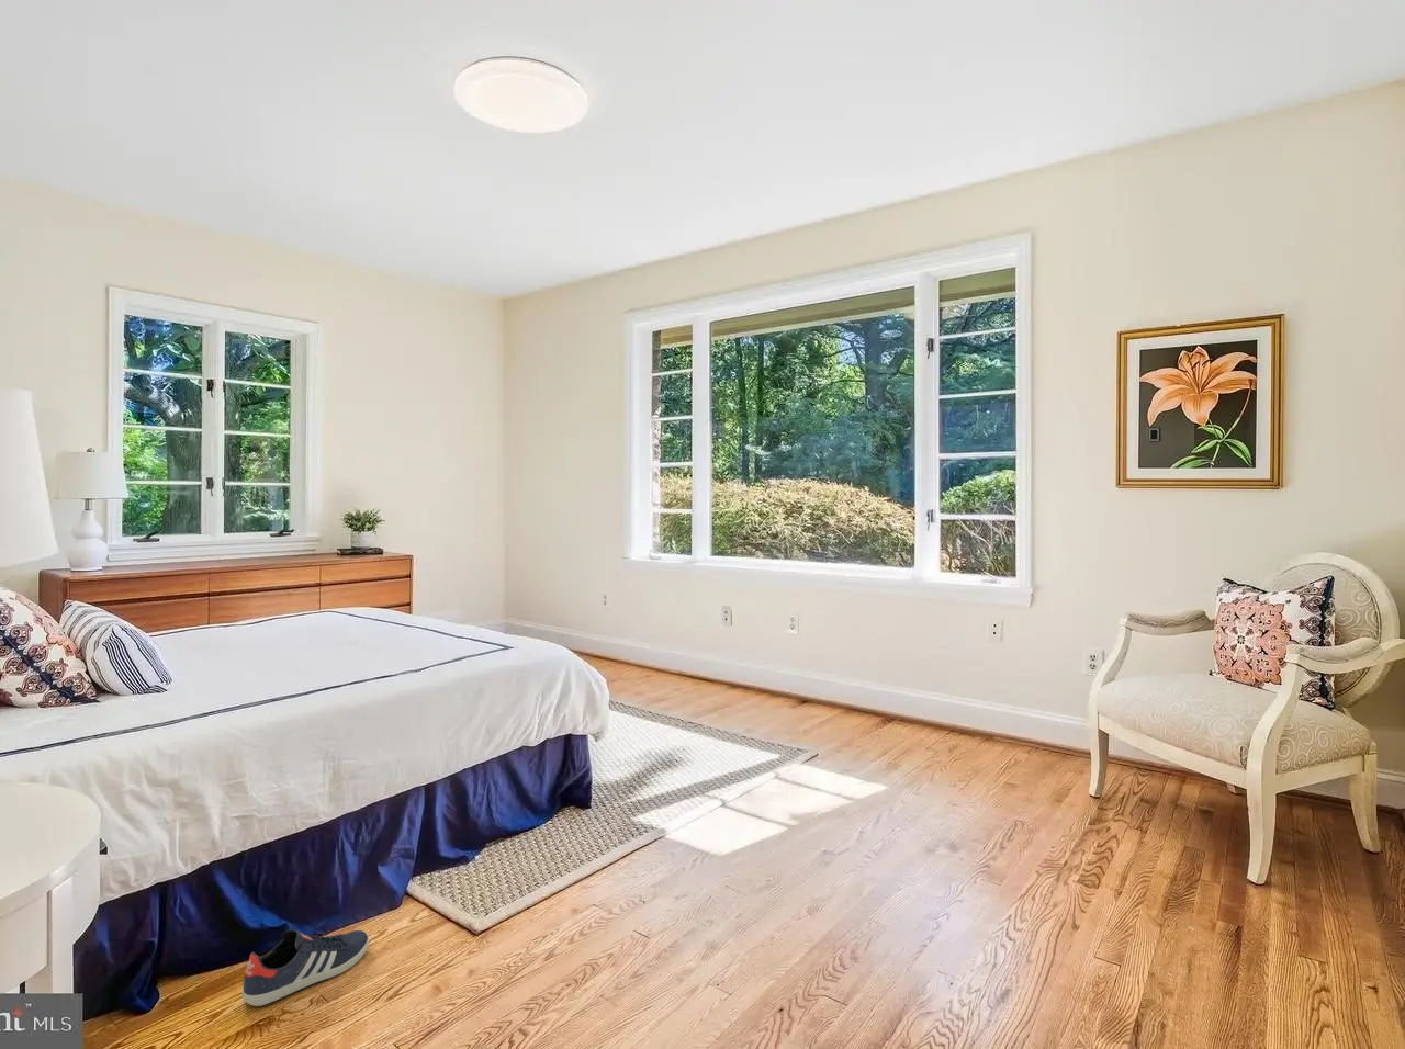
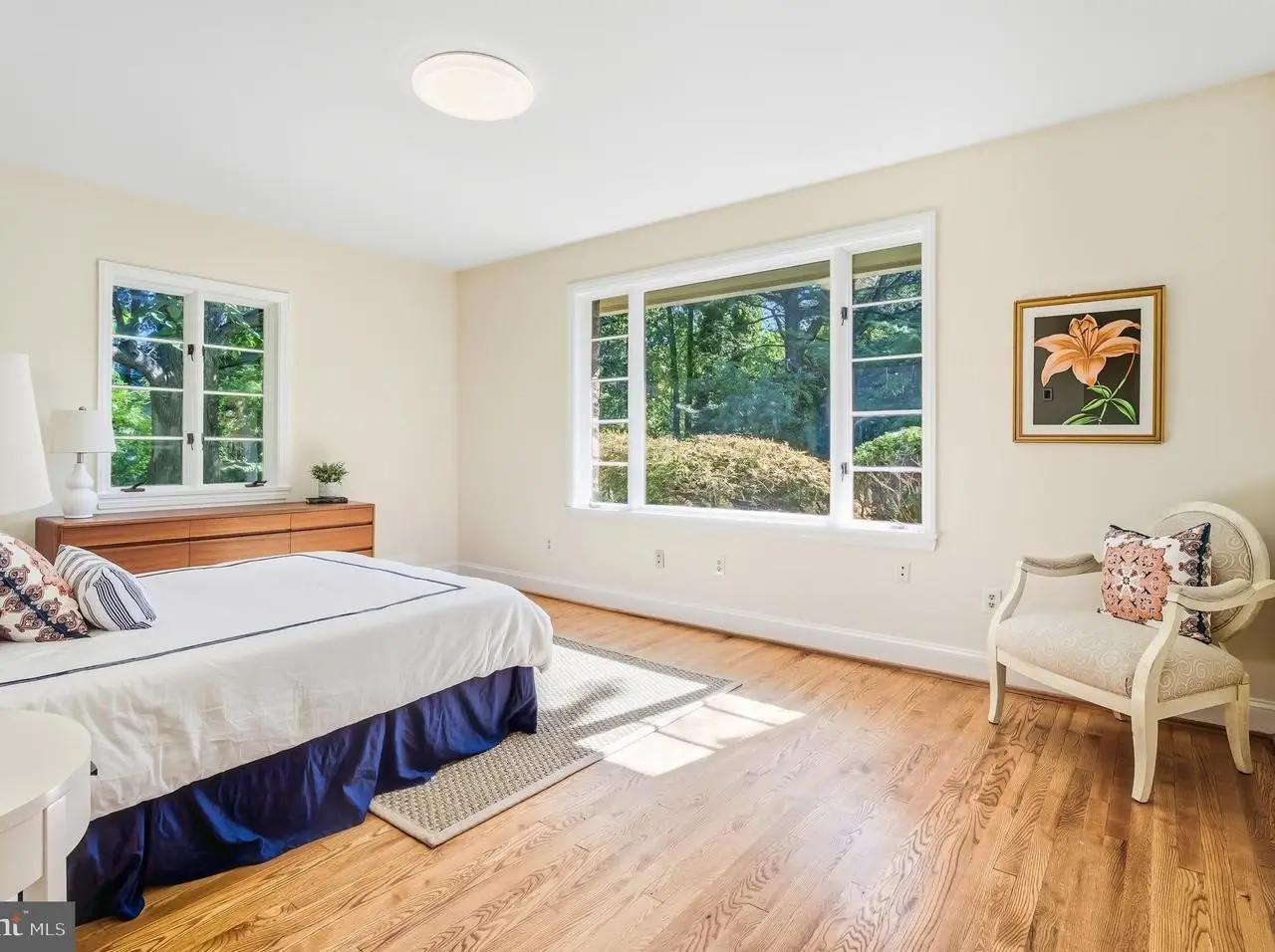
- sneaker (311, 950)
